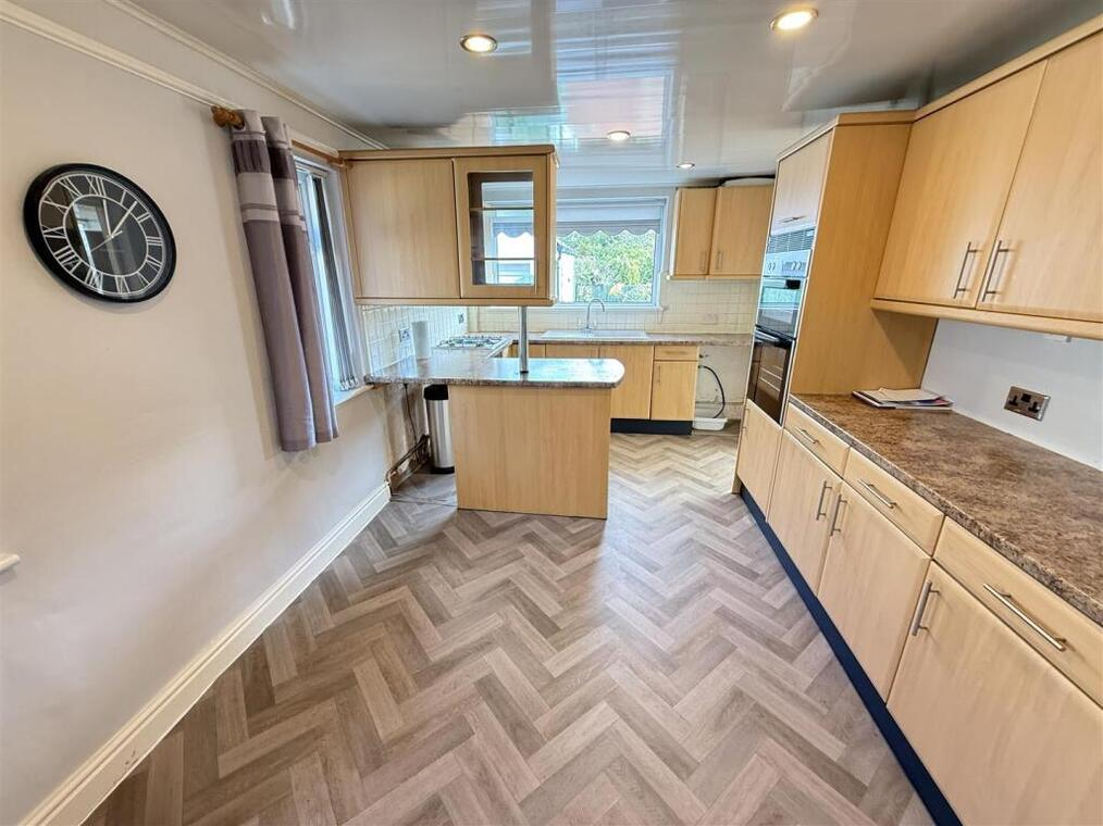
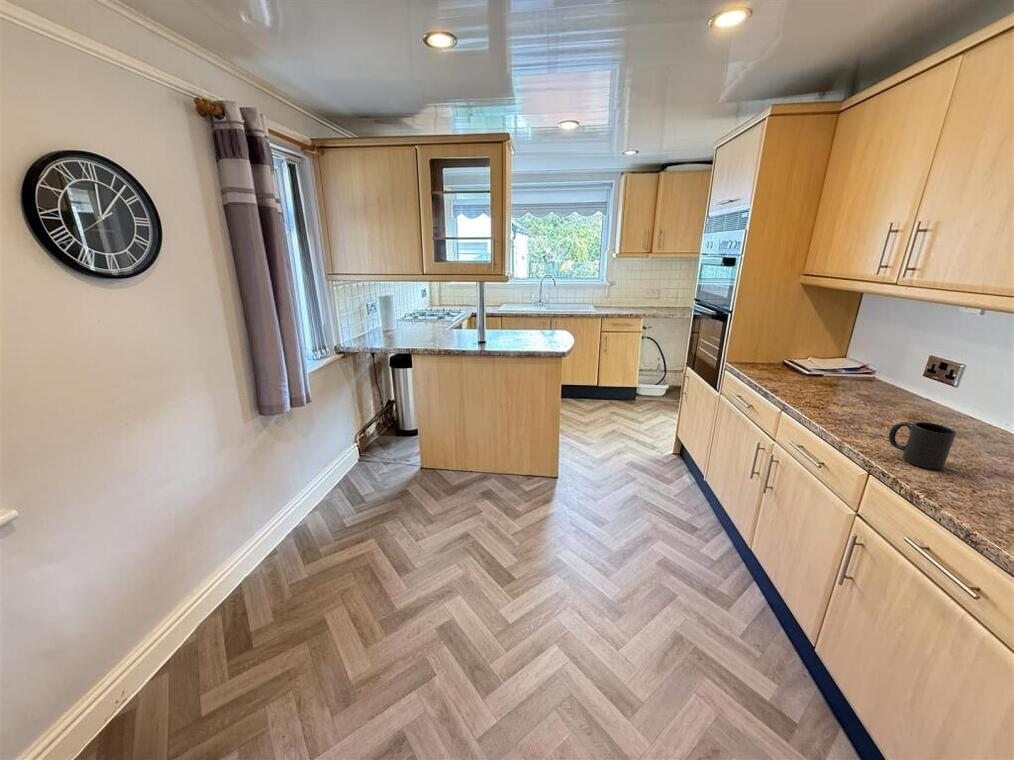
+ mug (920, 443)
